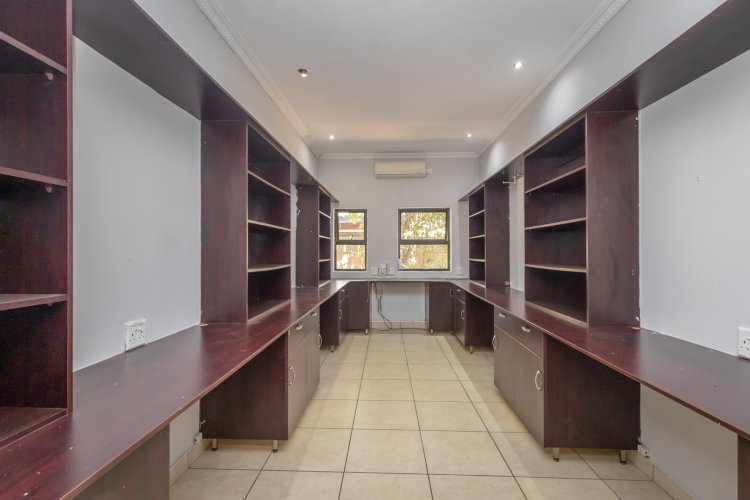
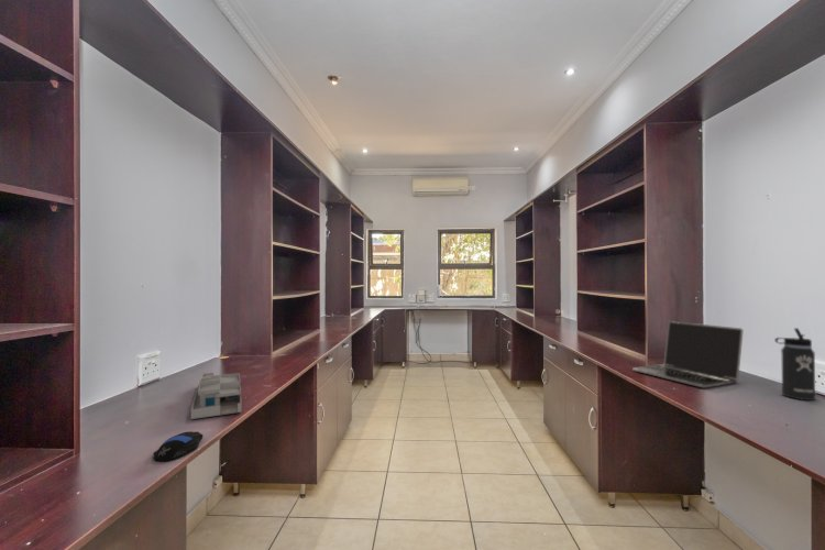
+ computer mouse (179, 441)
+ thermos bottle (794, 362)
+ desk organizer (218, 387)
+ laptop (684, 350)
